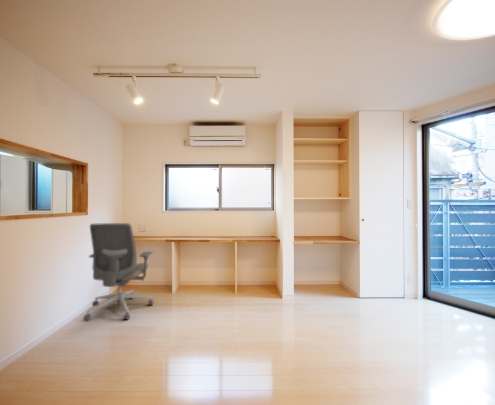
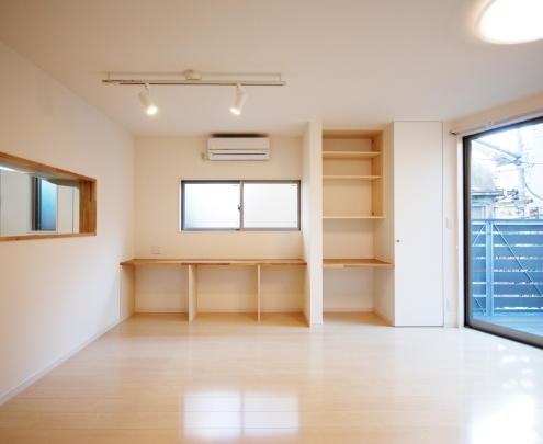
- office chair (120, 264)
